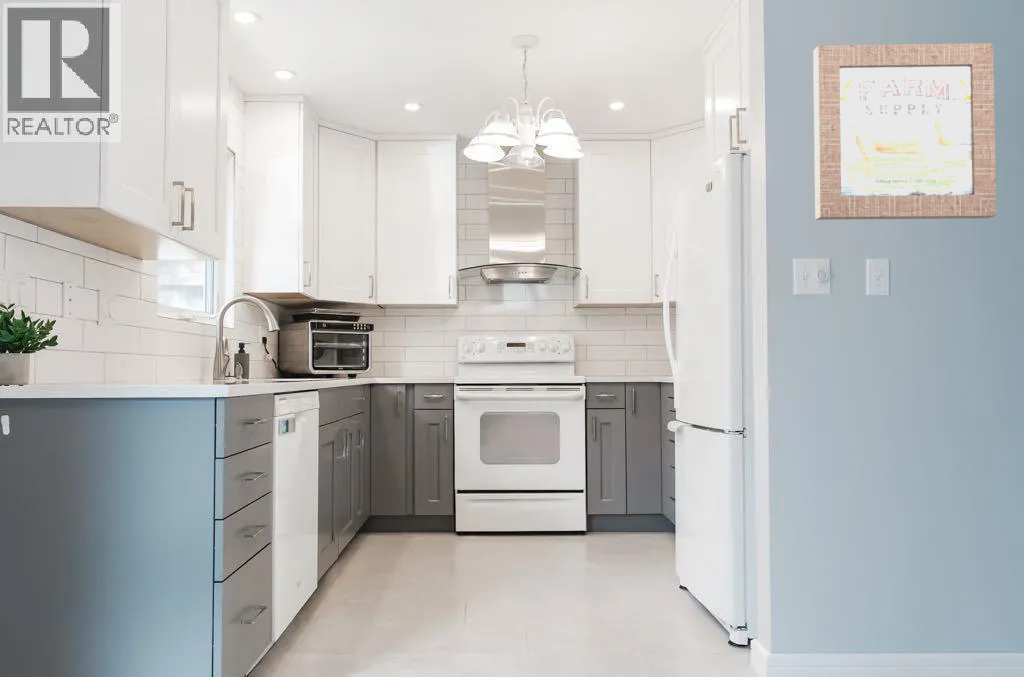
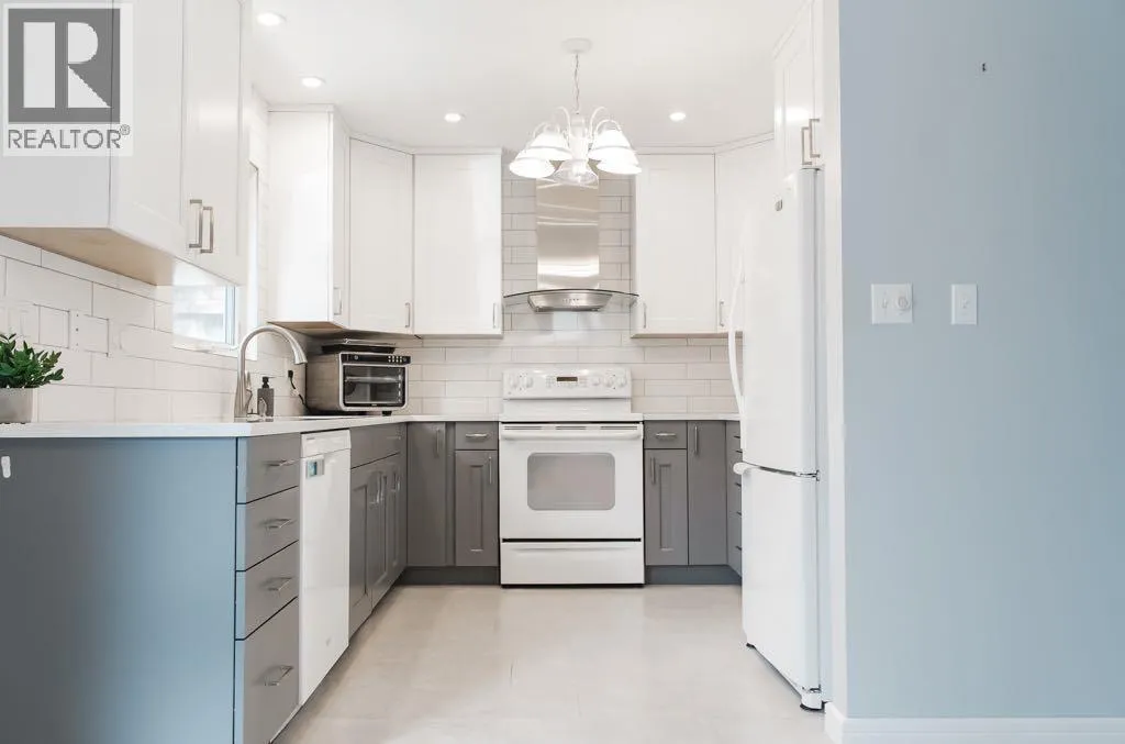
- wall art (903, 132)
